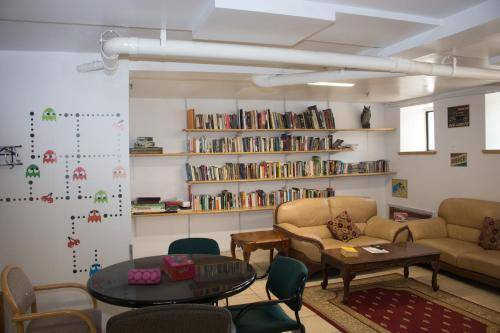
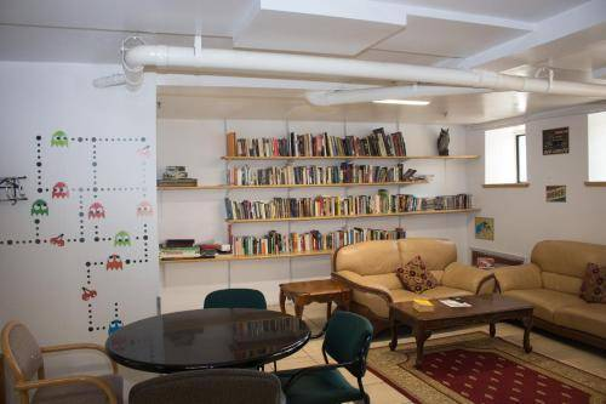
- tissue box (178, 266)
- pencil case (144, 275)
